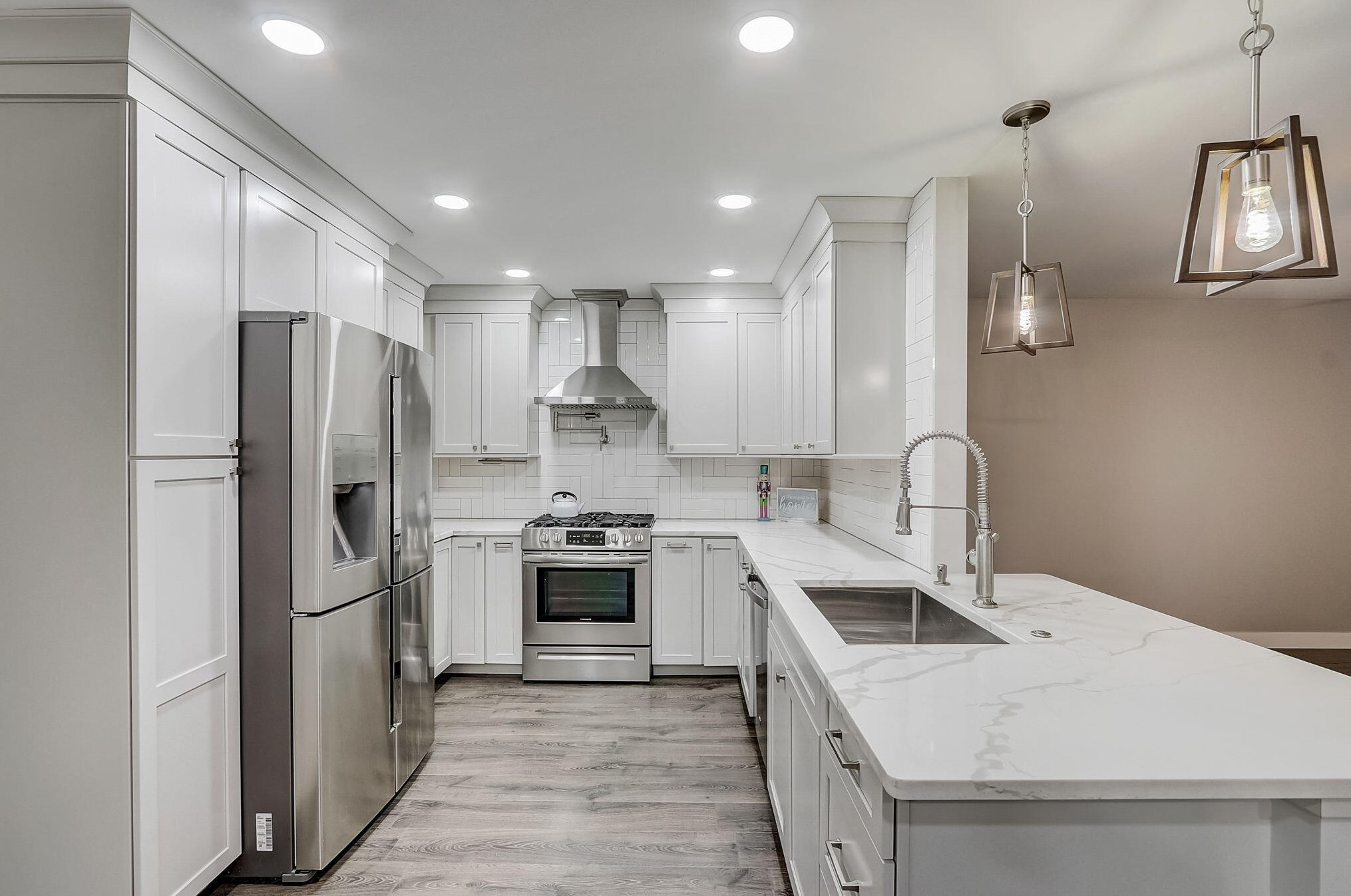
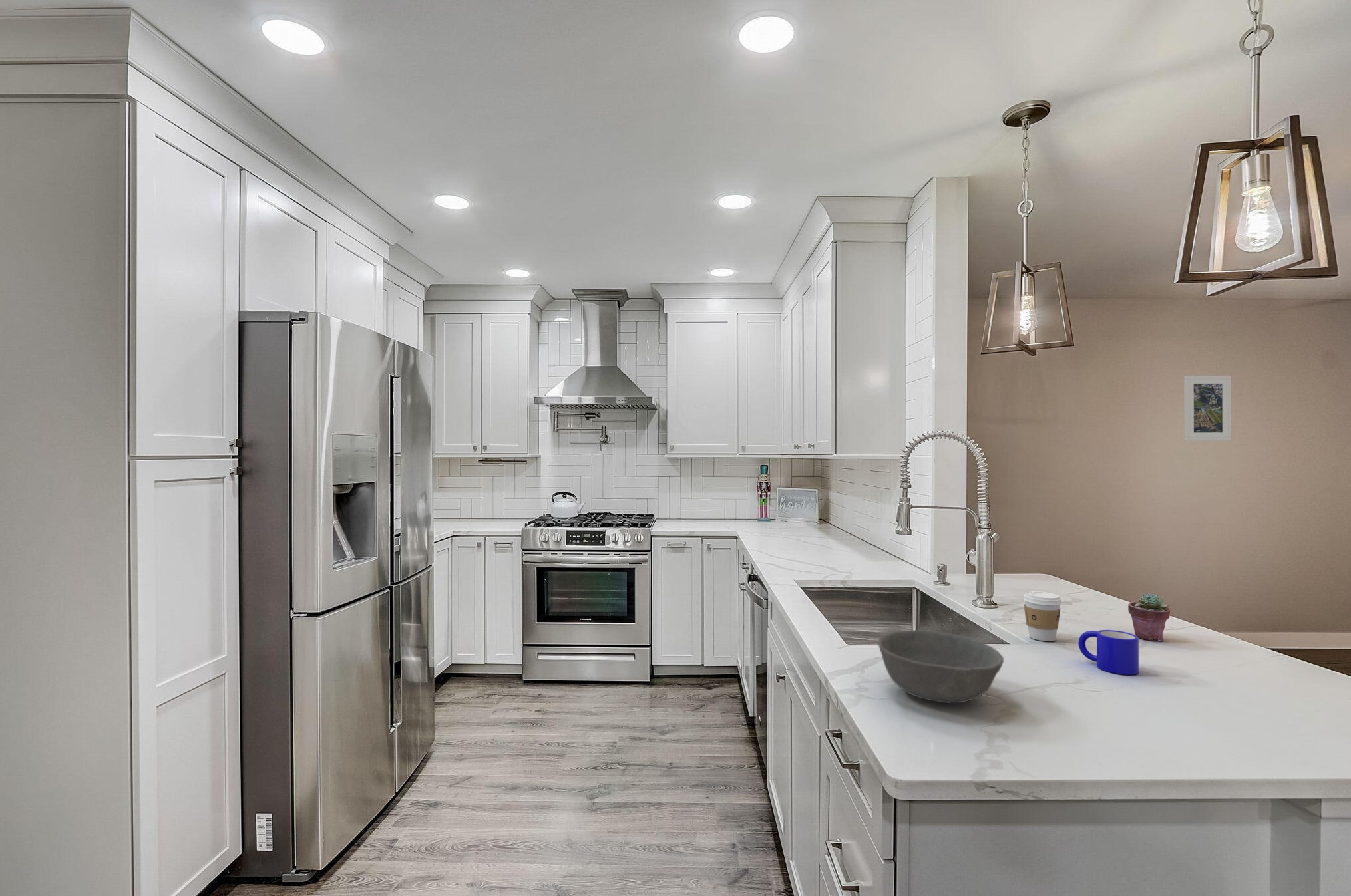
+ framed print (1207, 408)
+ potted succulent (1149, 615)
+ mug (1107, 649)
+ bowl (938, 670)
+ coffee cup (1042, 615)
